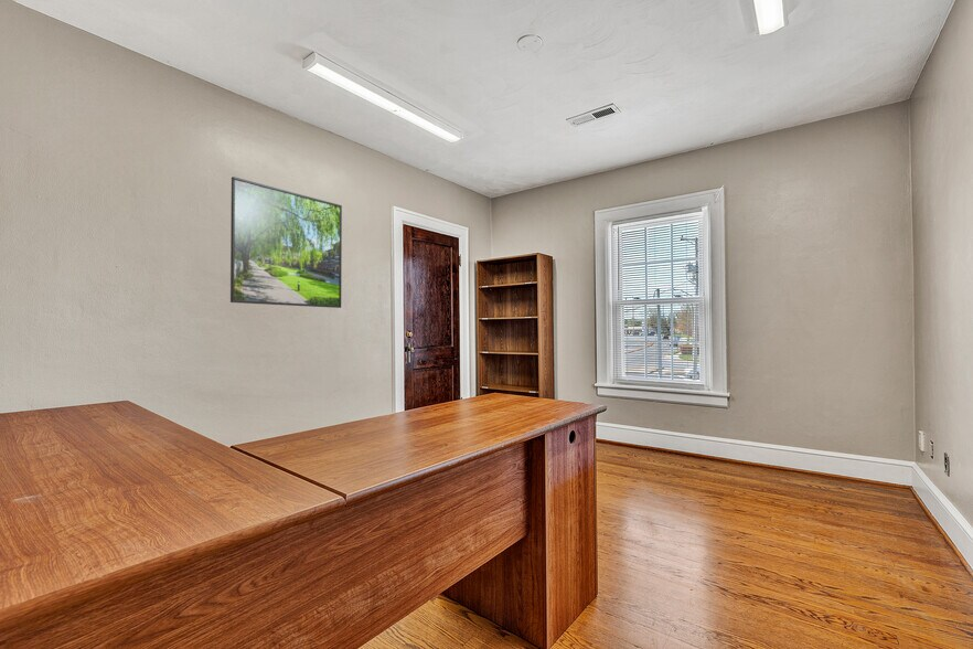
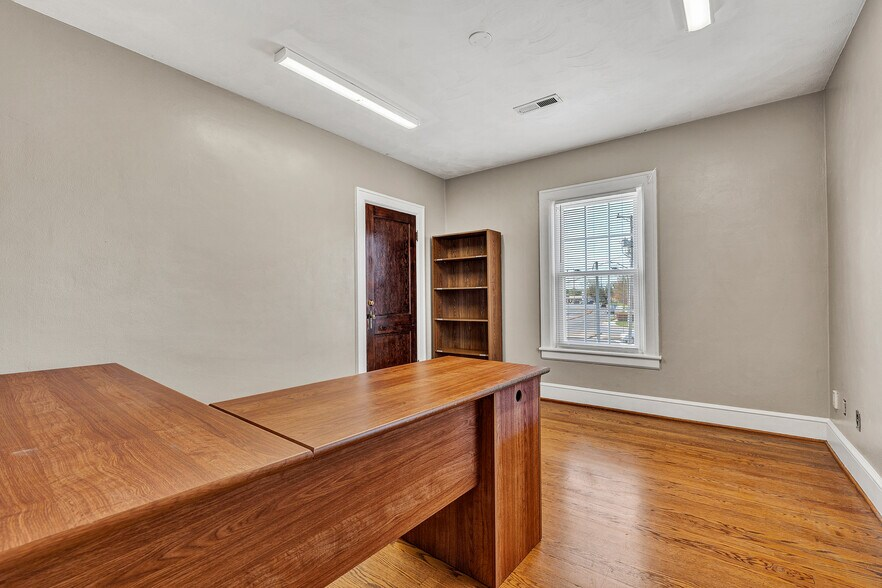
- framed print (291, 248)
